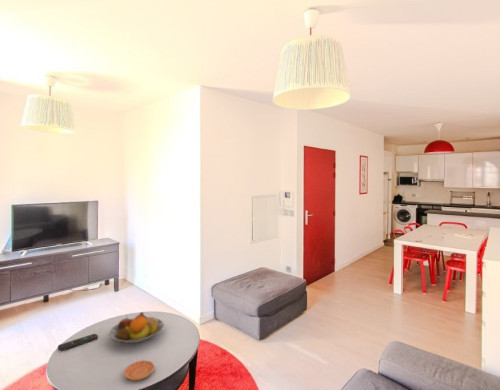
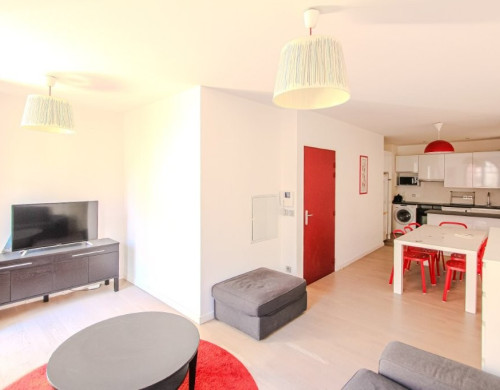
- saucer (139, 371)
- remote control (78, 341)
- fruit bowl (137, 325)
